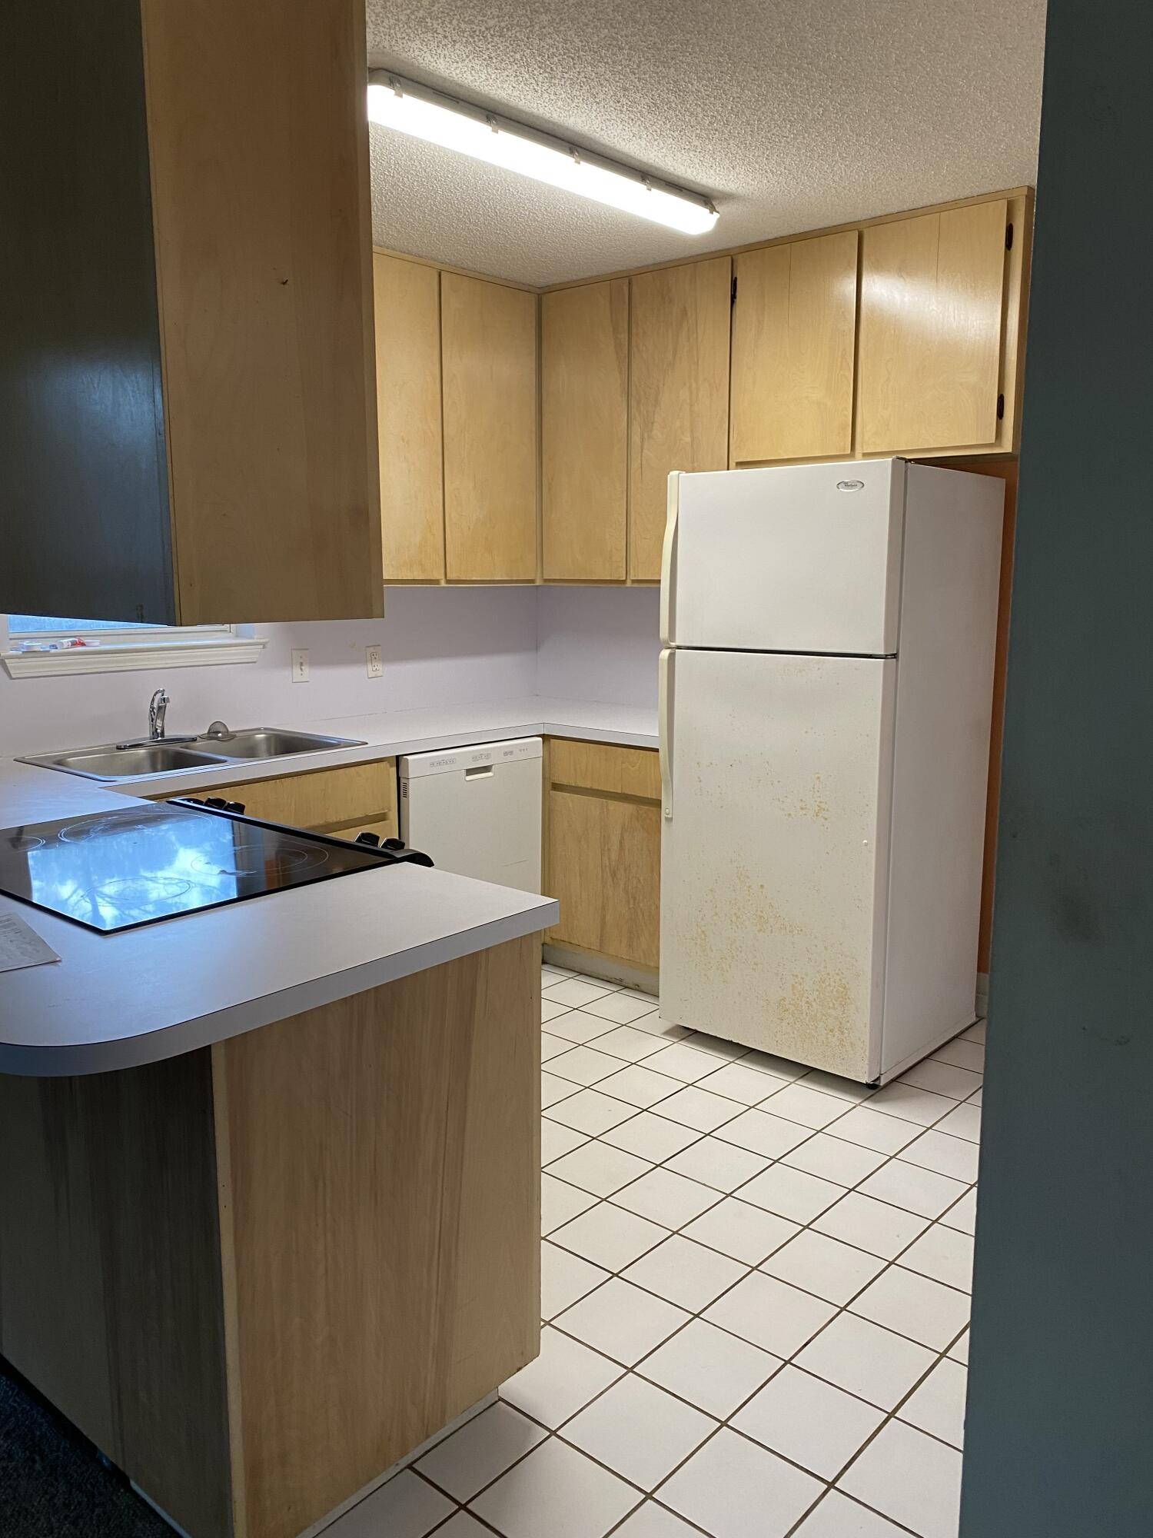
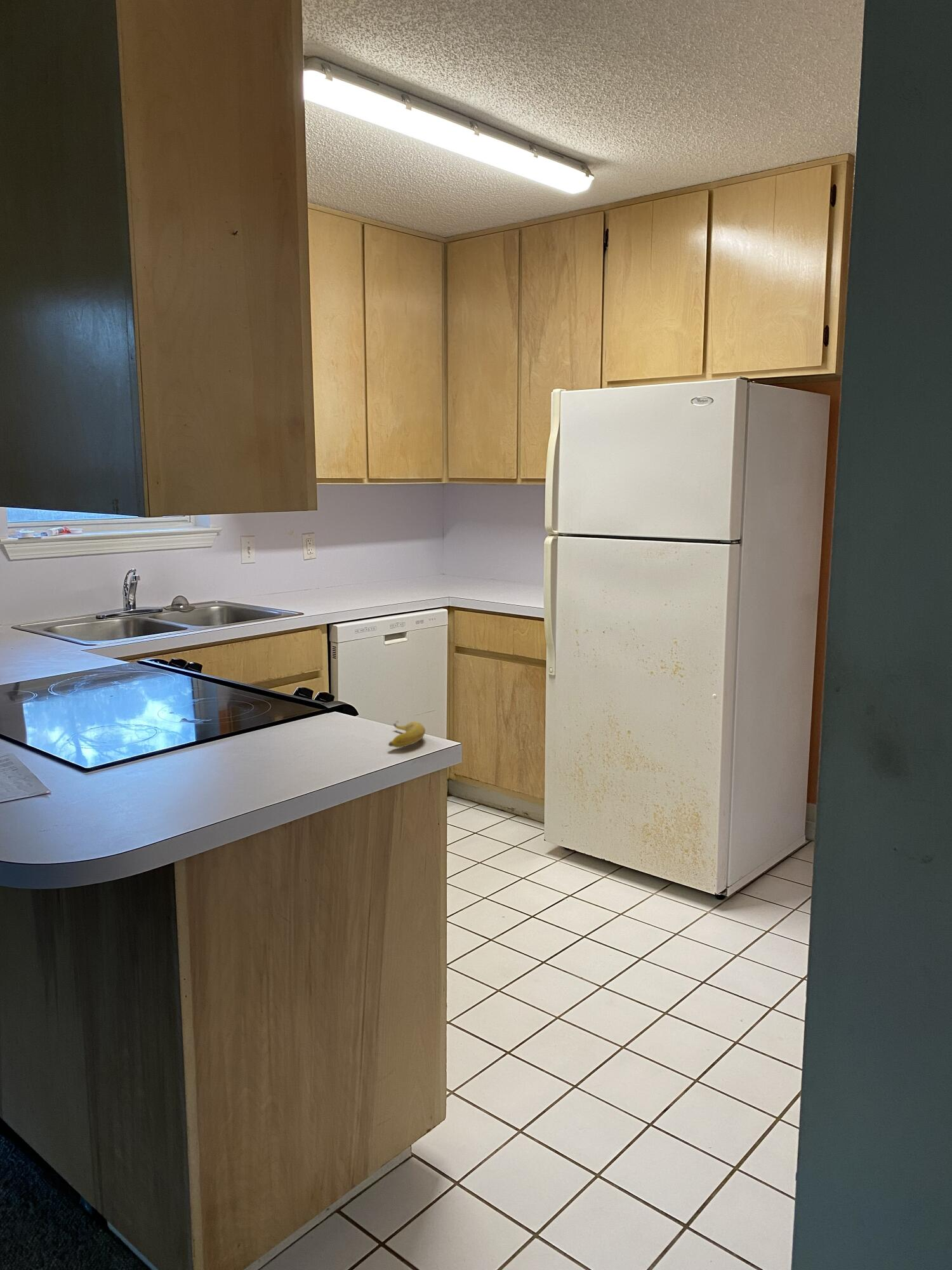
+ banana (402, 733)
